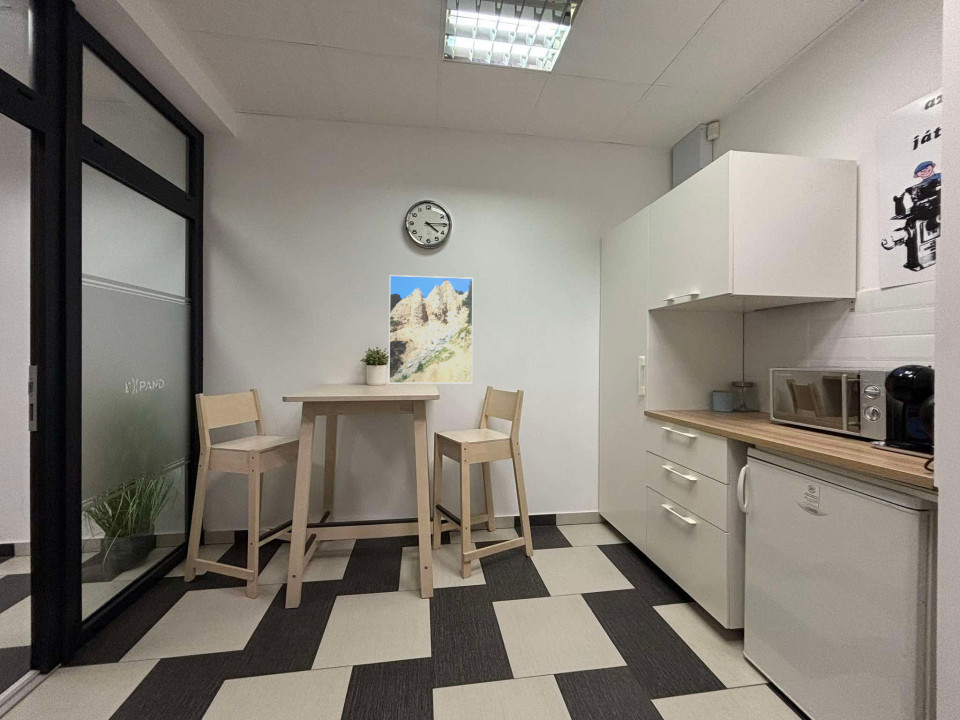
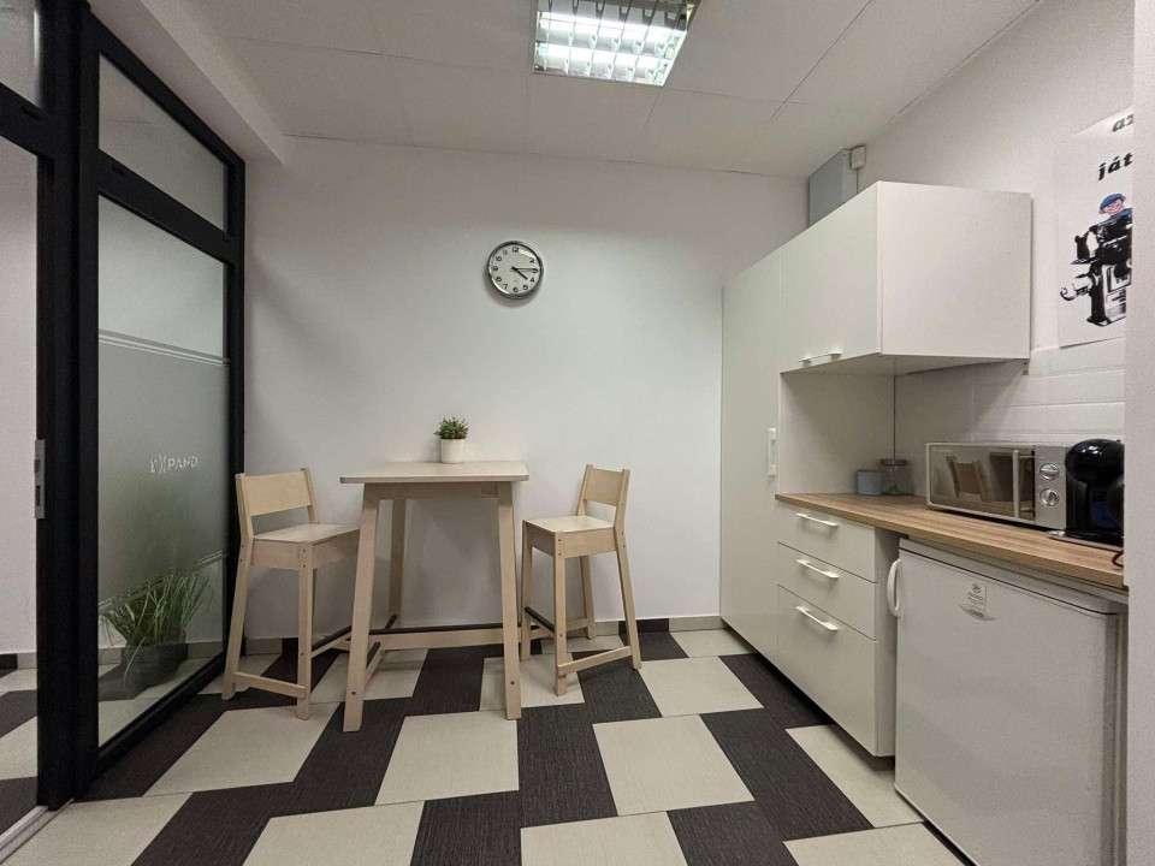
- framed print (431, 330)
